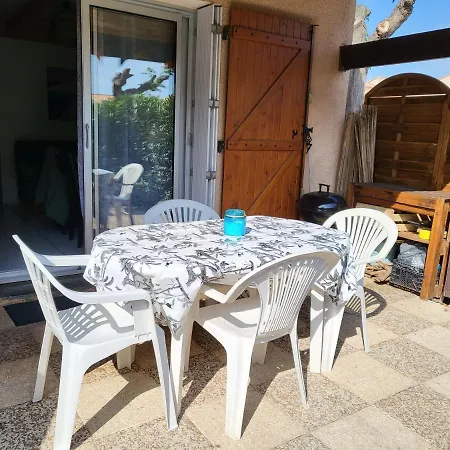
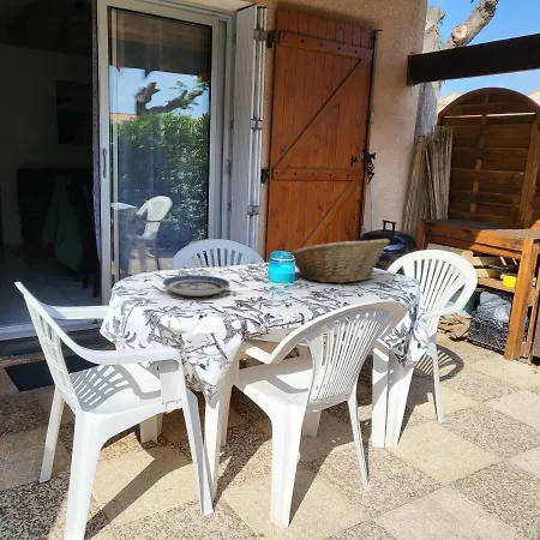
+ fruit basket (338, 256)
+ plate (196, 287)
